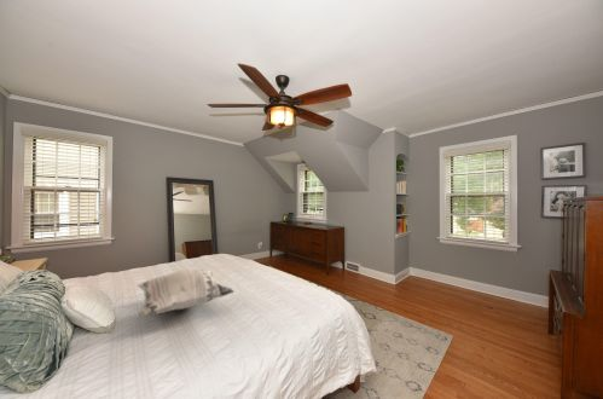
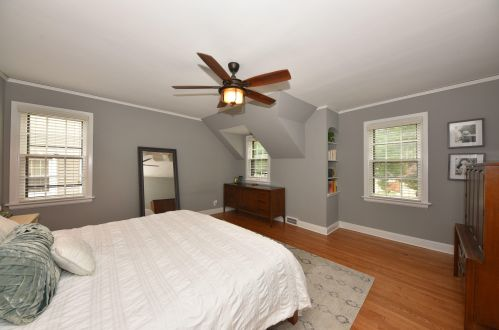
- decorative pillow (184, 288)
